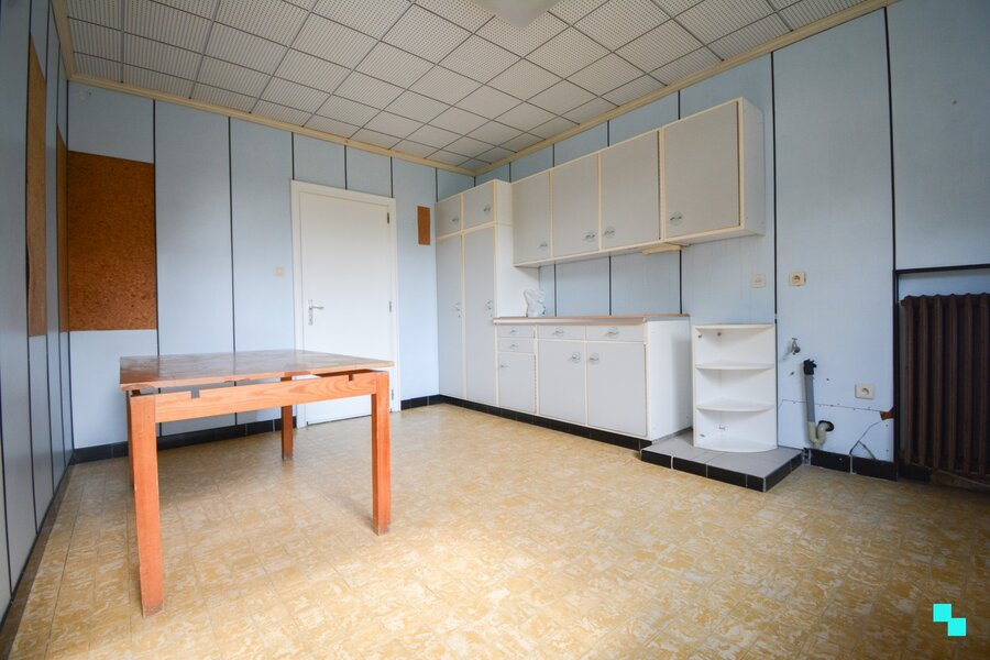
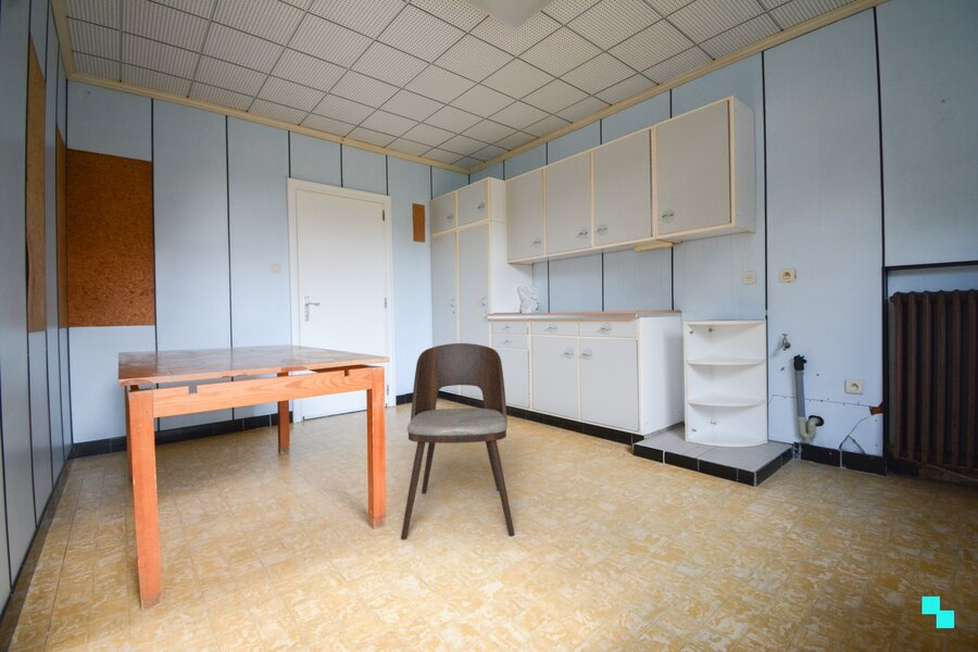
+ dining chair (459, 427)
